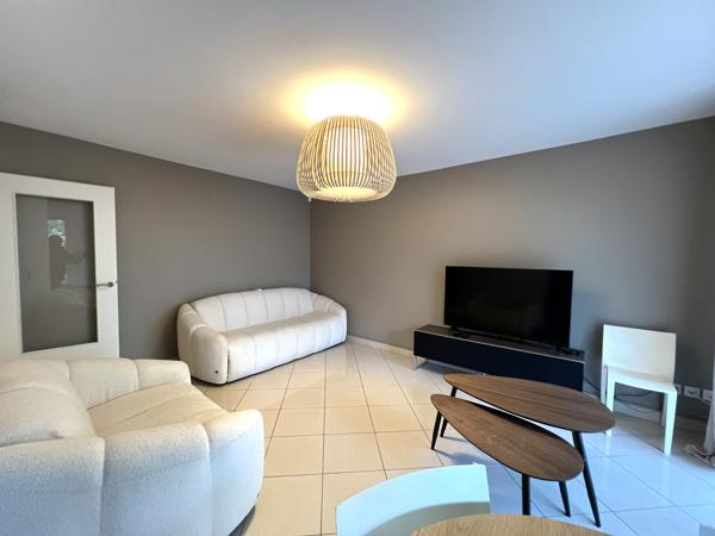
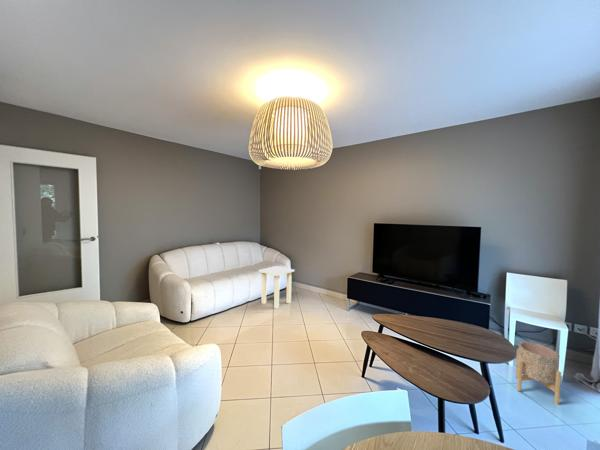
+ planter (536, 369)
+ side table (276, 286)
